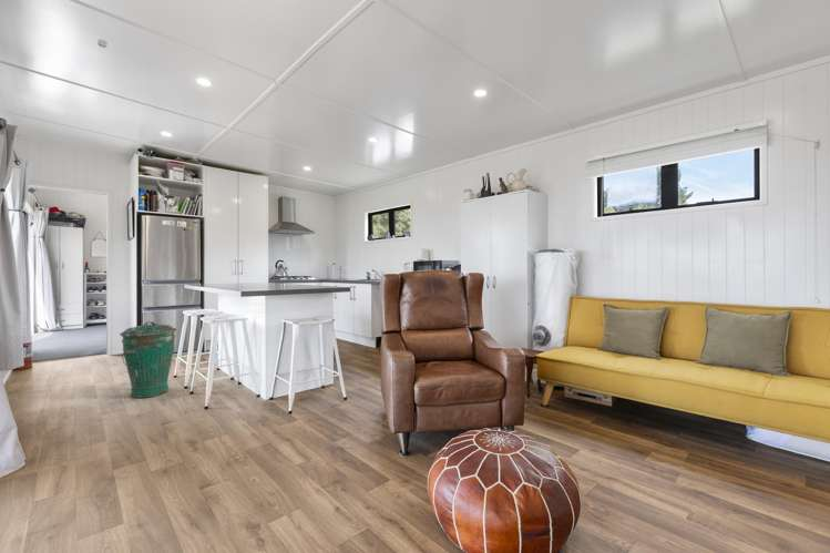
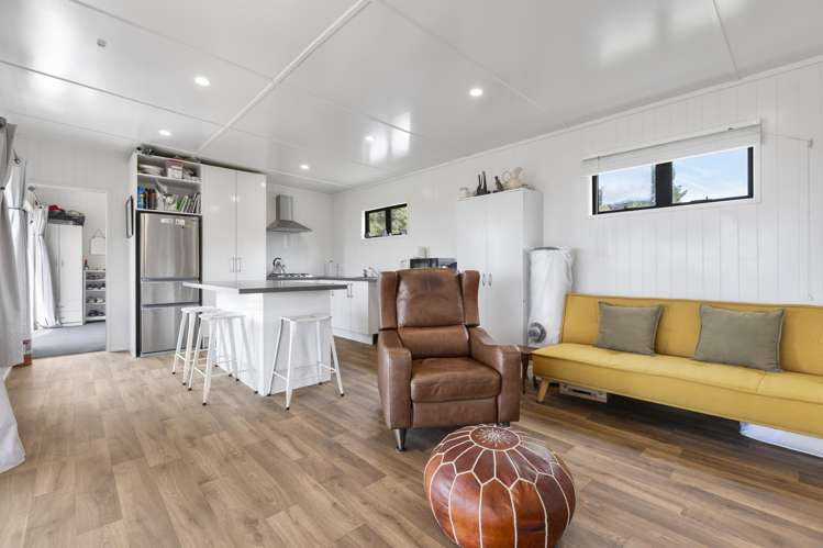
- trash can (150, 357)
